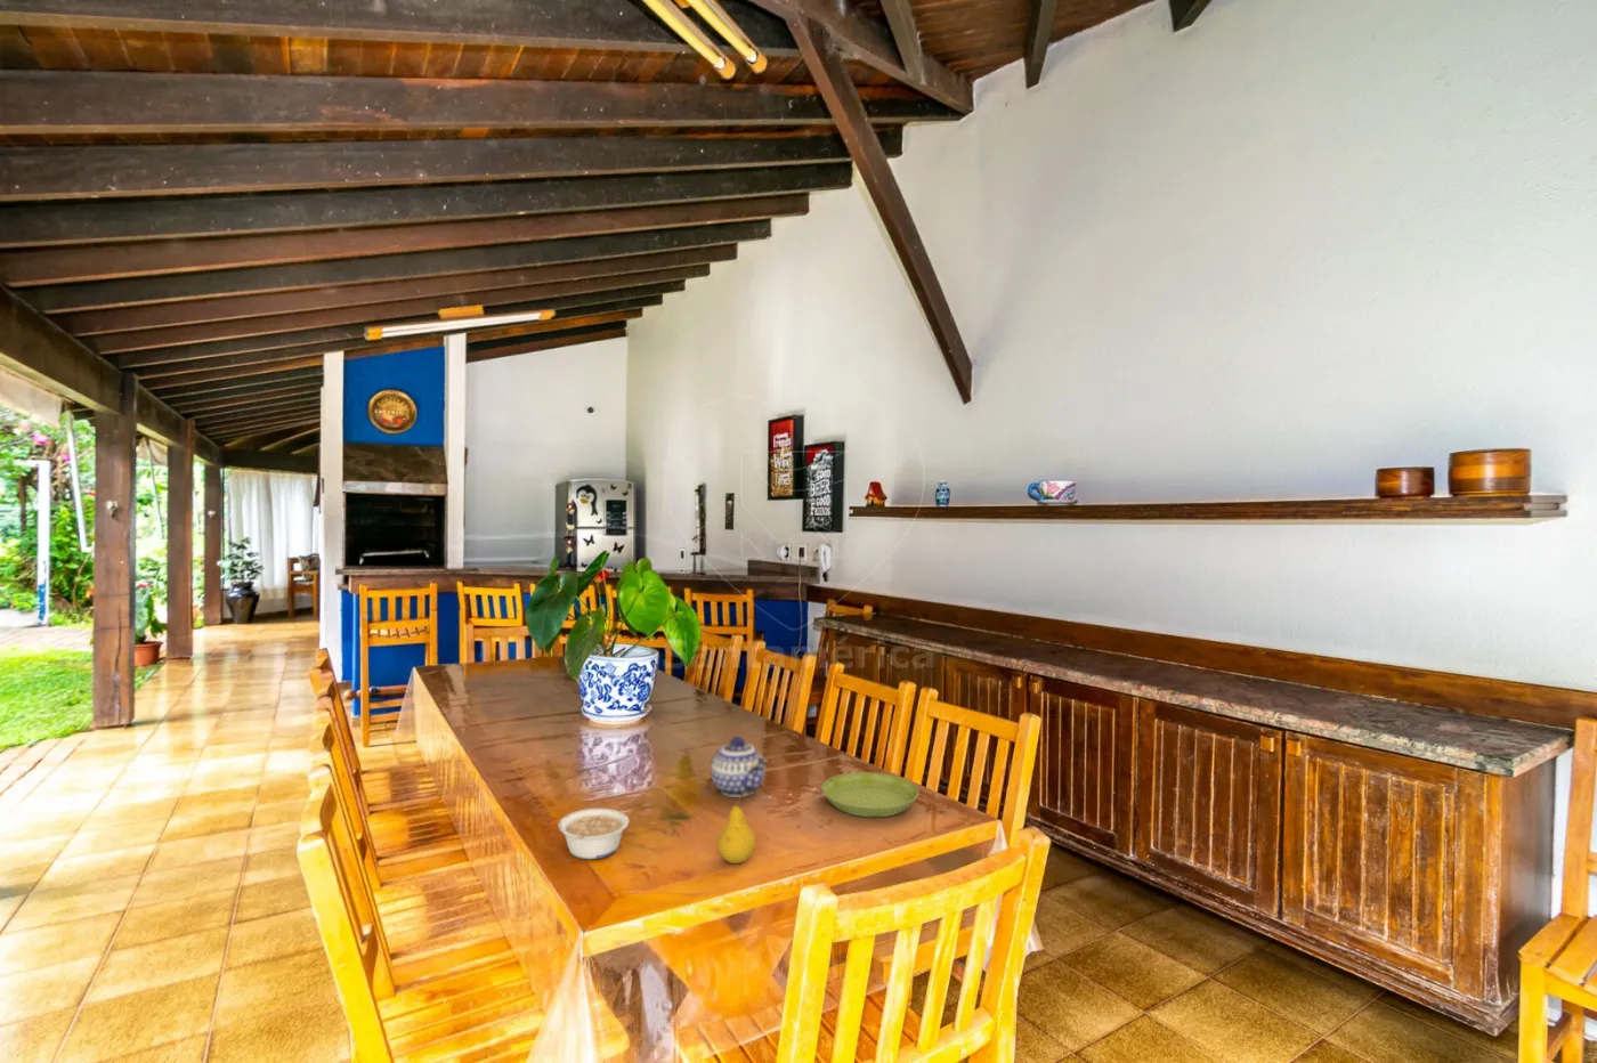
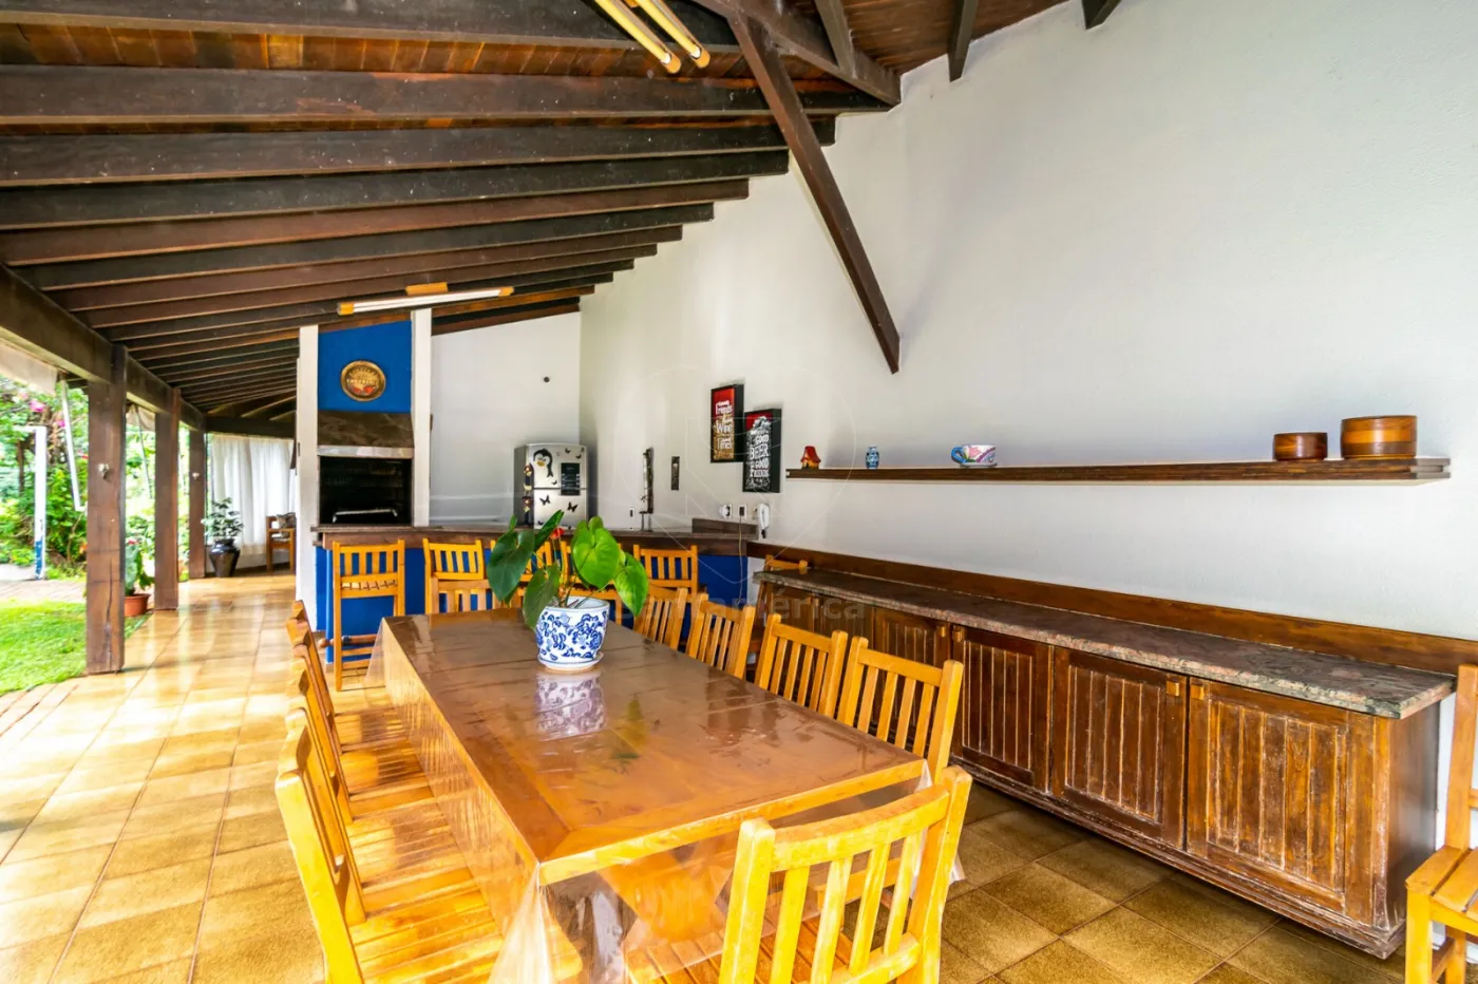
- saucer (870, 795)
- legume (594, 833)
- fruit (736, 826)
- teapot (738, 764)
